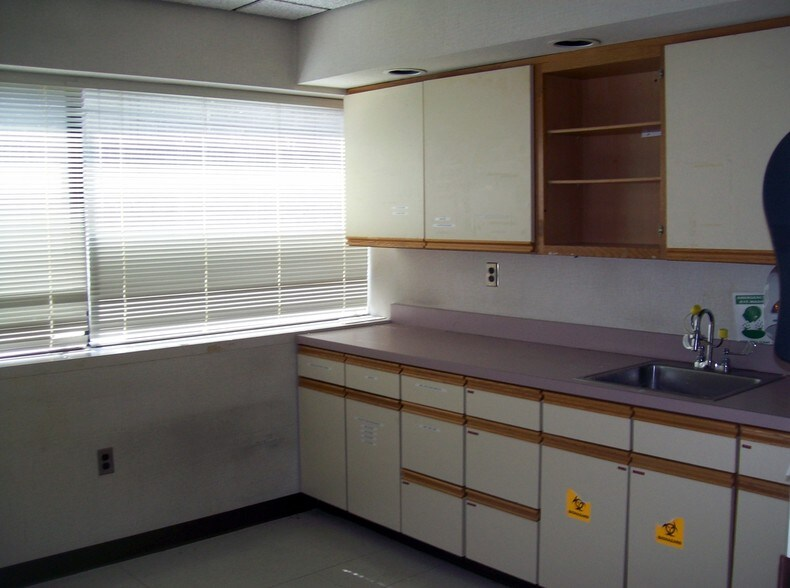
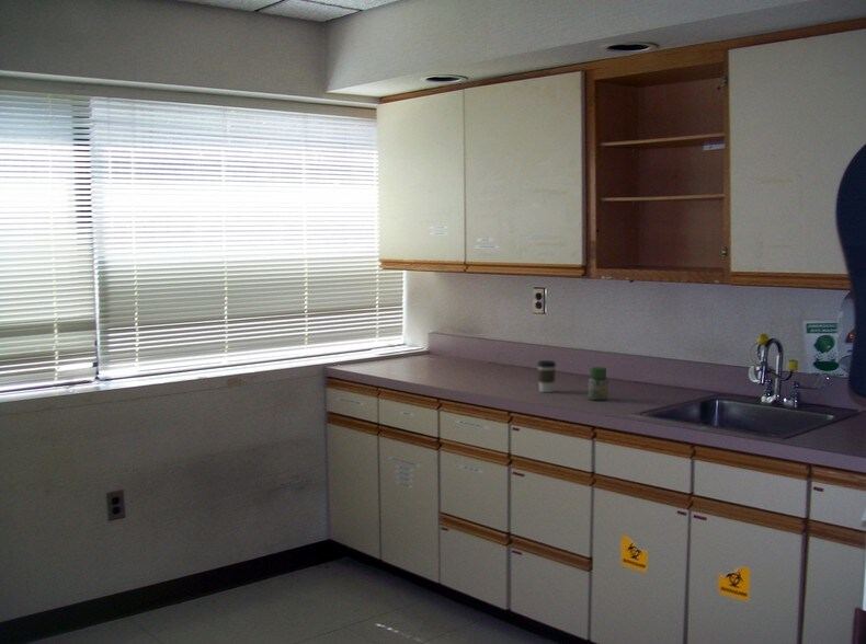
+ coffee cup (546, 376)
+ jar (597, 383)
